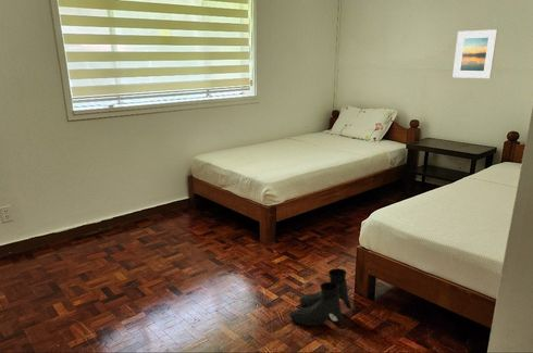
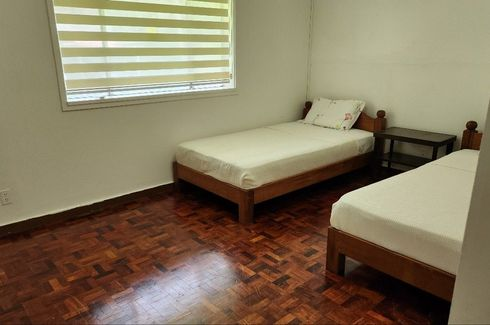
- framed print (473, 54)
- boots (321, 294)
